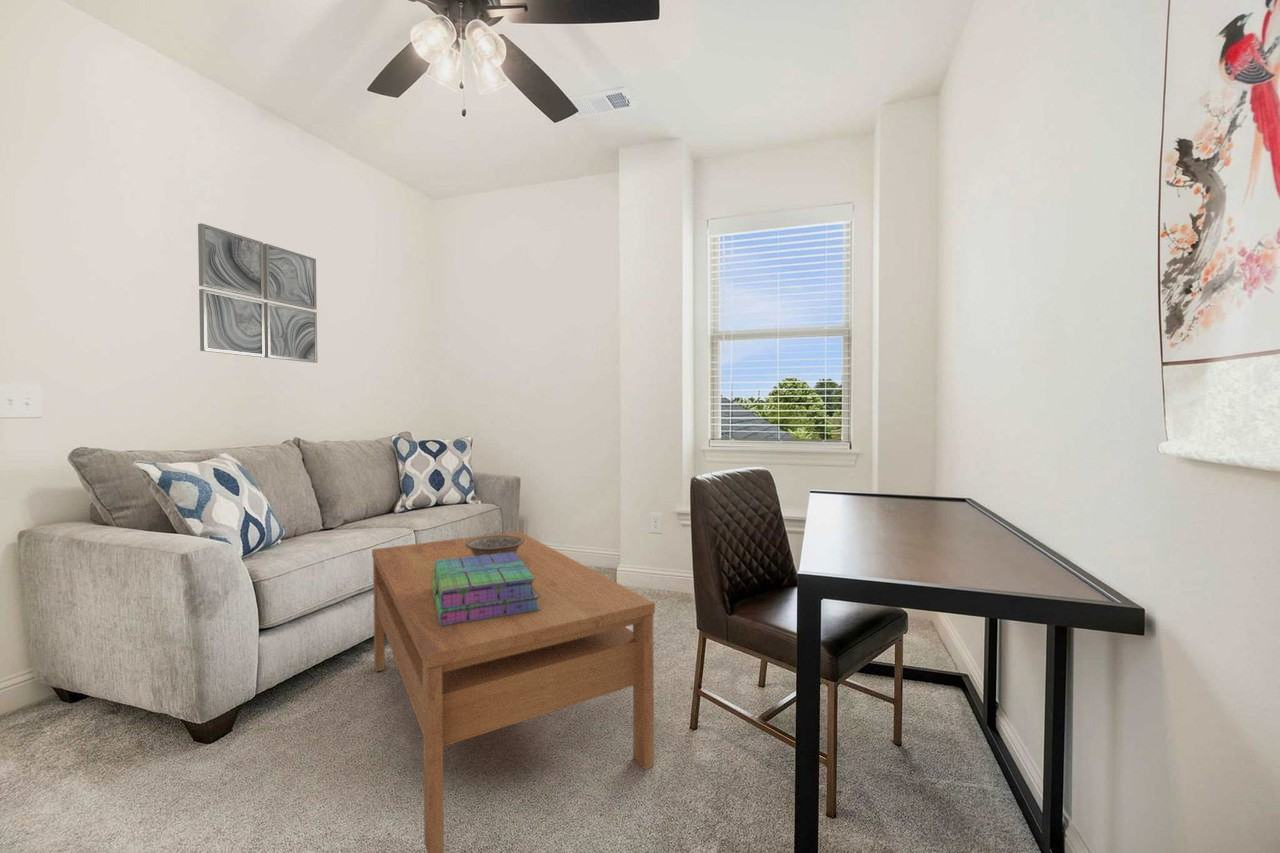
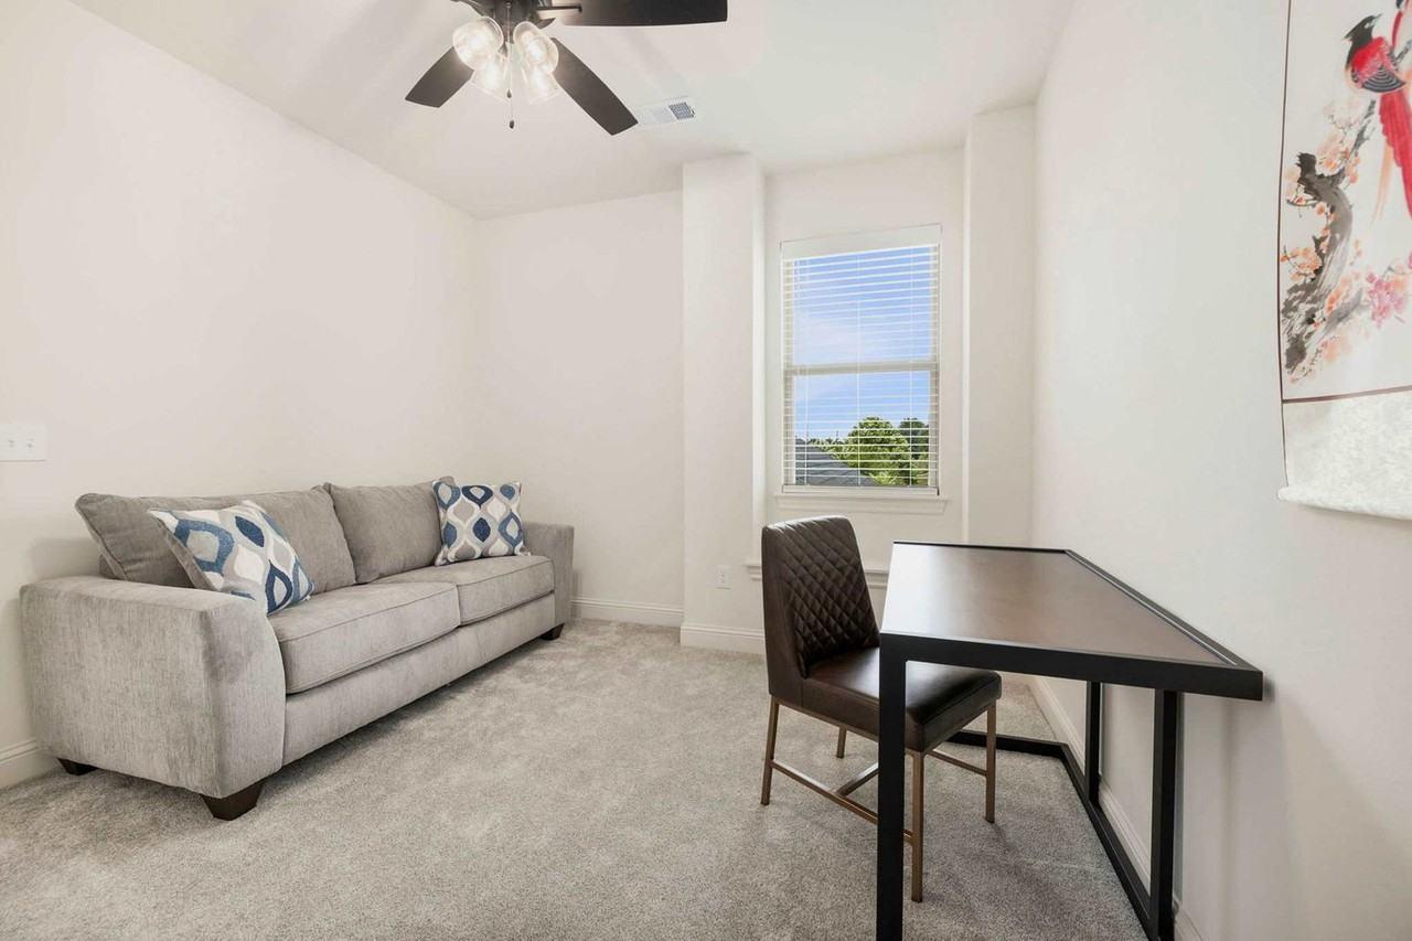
- wall art (263, 301)
- coffee table (489, 639)
- decorative bowl (495, 551)
- stack of books (482, 583)
